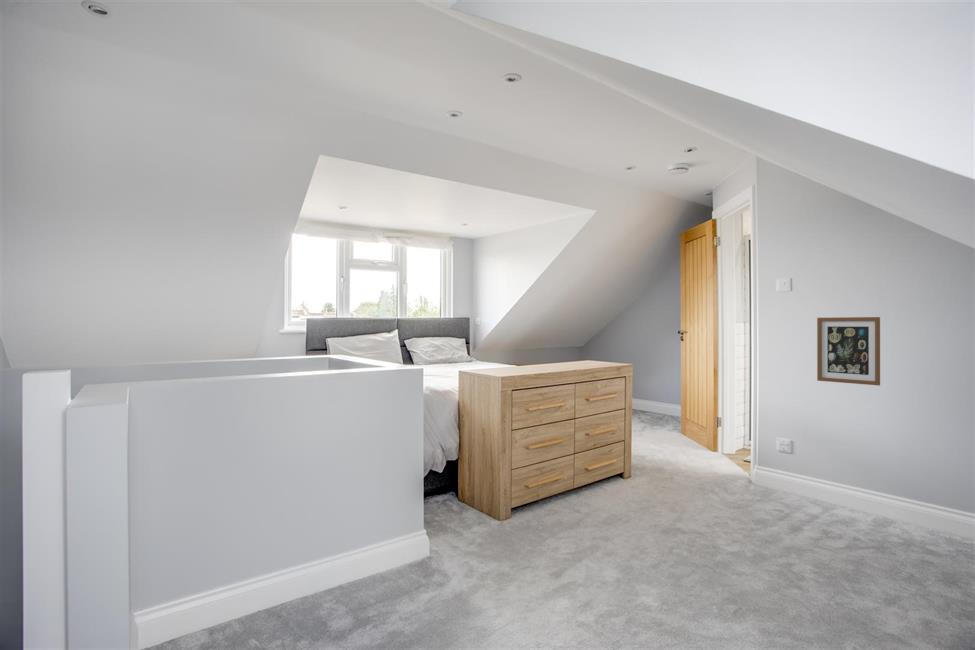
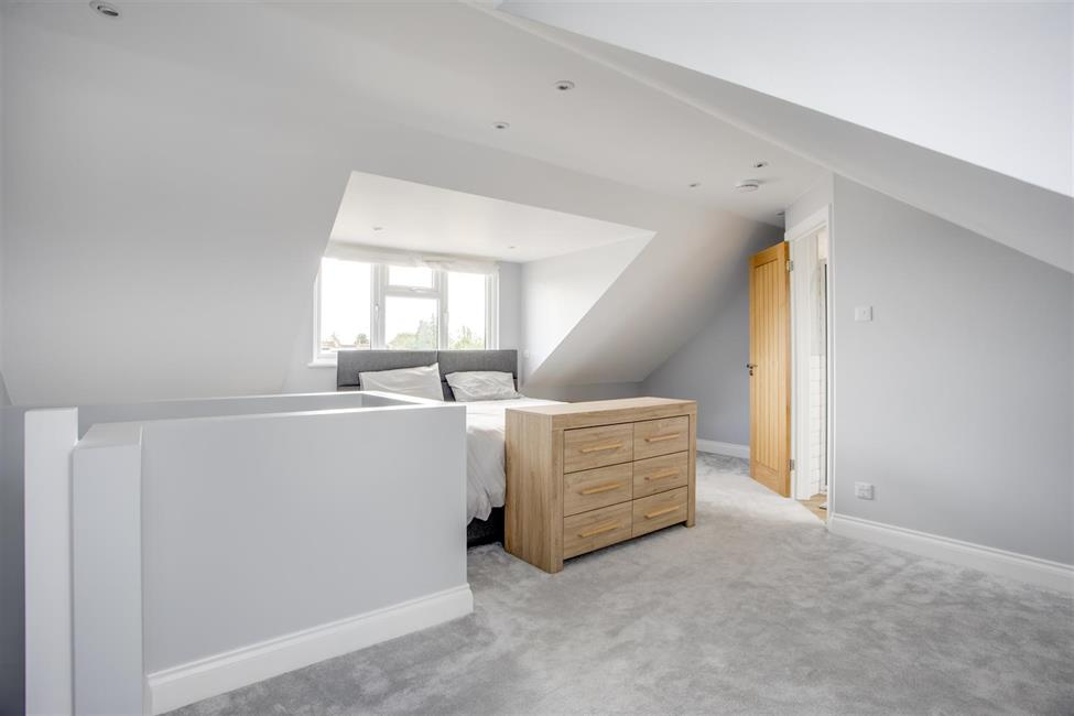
- wall art (847, 350)
